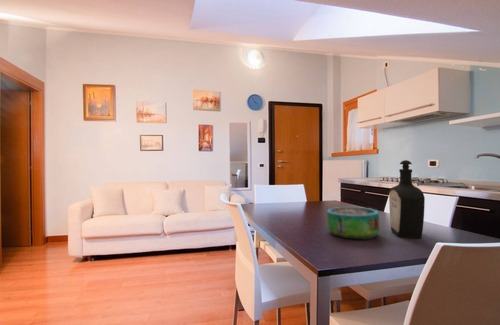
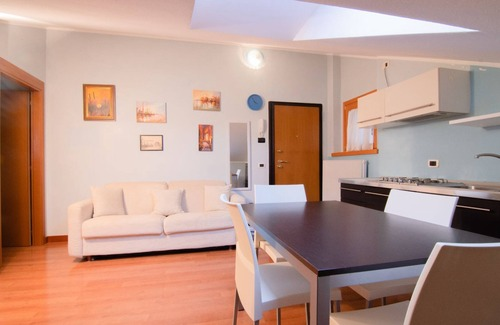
- decorative bowl (352, 221)
- bottle (405, 197)
